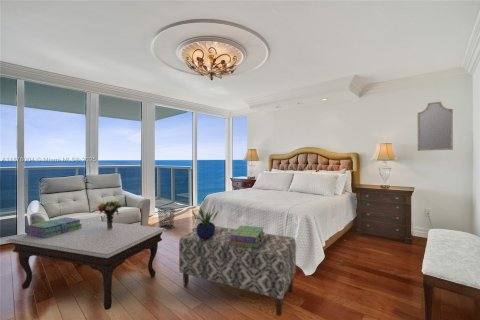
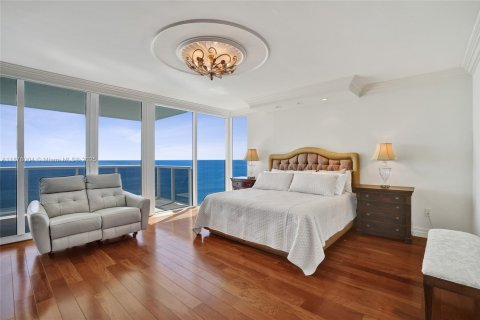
- bouquet (111, 214)
- bench (237, 263)
- stack of books (247, 235)
- home mirror (434, 126)
- coffee table (92, 257)
- potted plant (206, 222)
- stack of books (55, 226)
- waste bin (166, 218)
